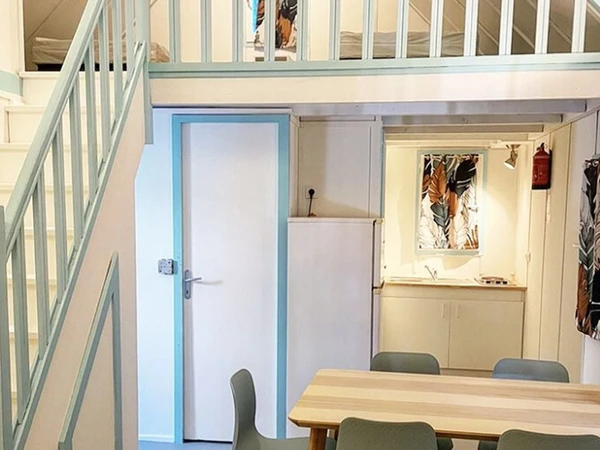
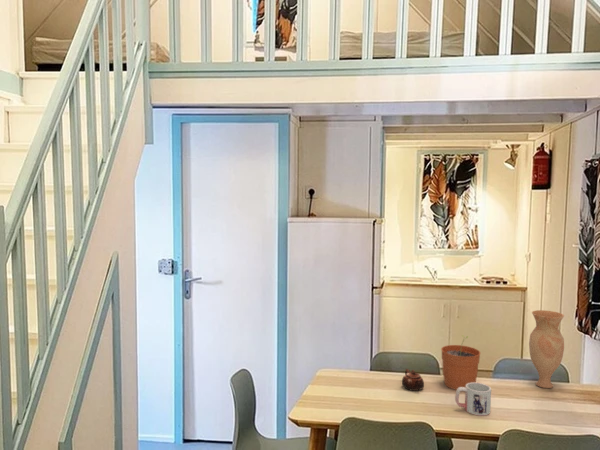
+ vase (546, 350)
+ teapot (412, 378)
+ mug (472, 398)
+ plant pot (460, 359)
